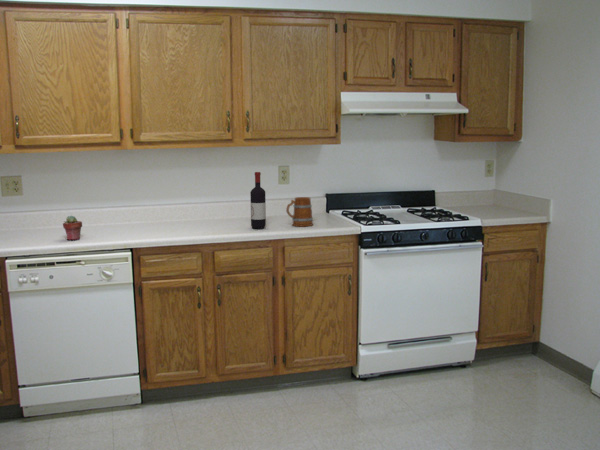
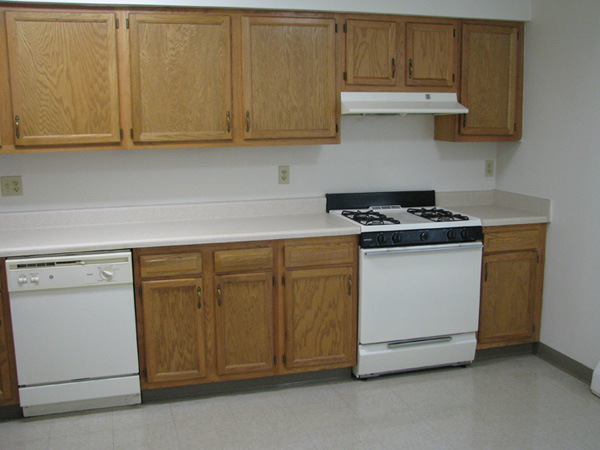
- mug (299, 211)
- wine bottle (258, 200)
- potted succulent (72, 227)
